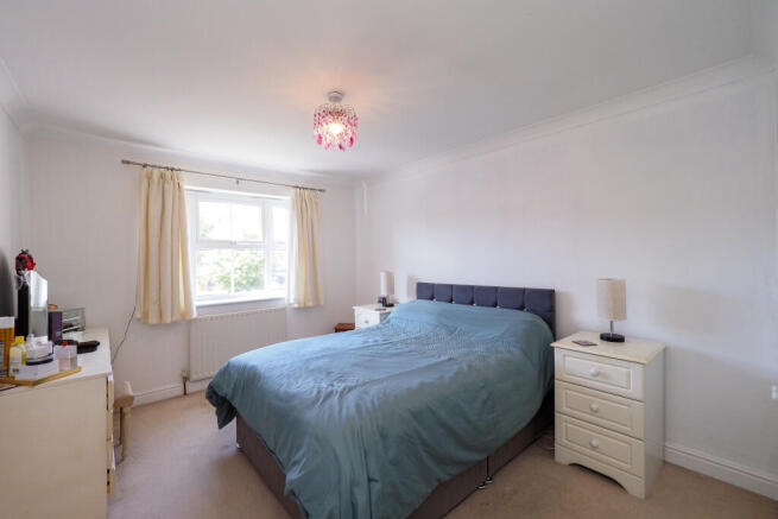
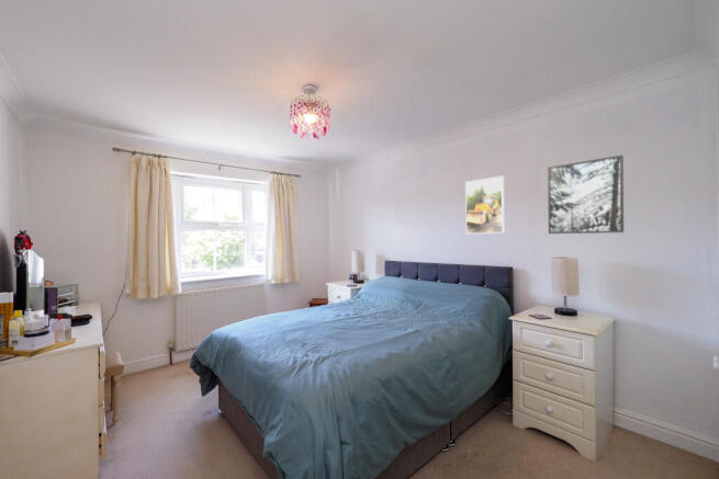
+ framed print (483, 206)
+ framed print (583, 197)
